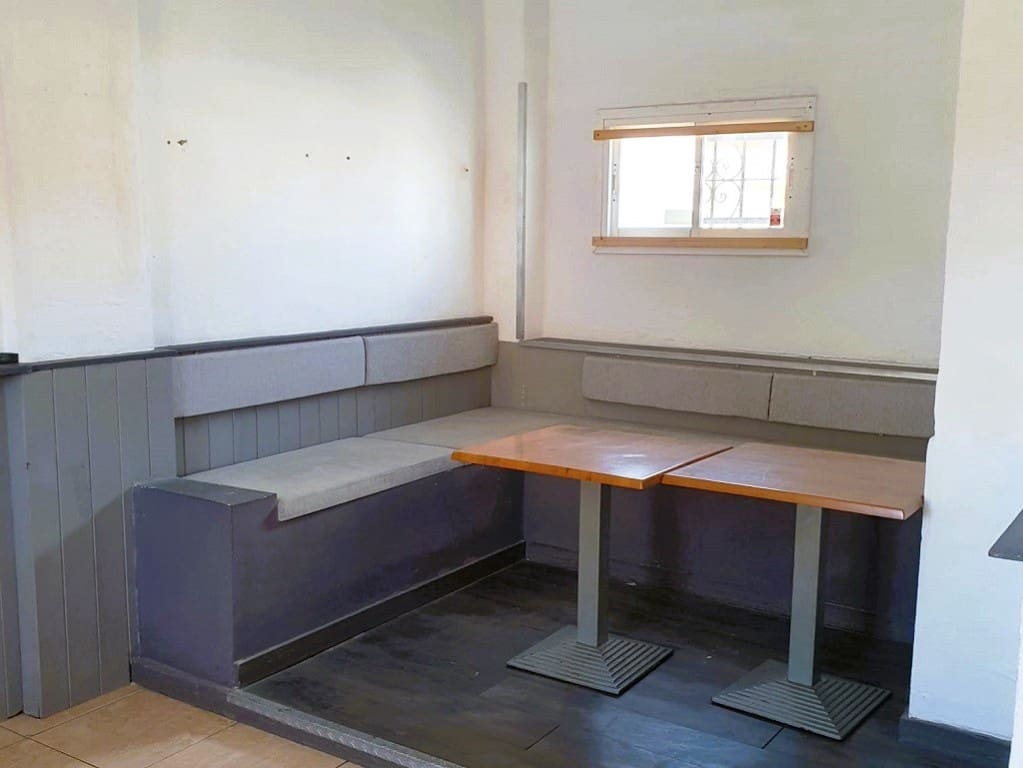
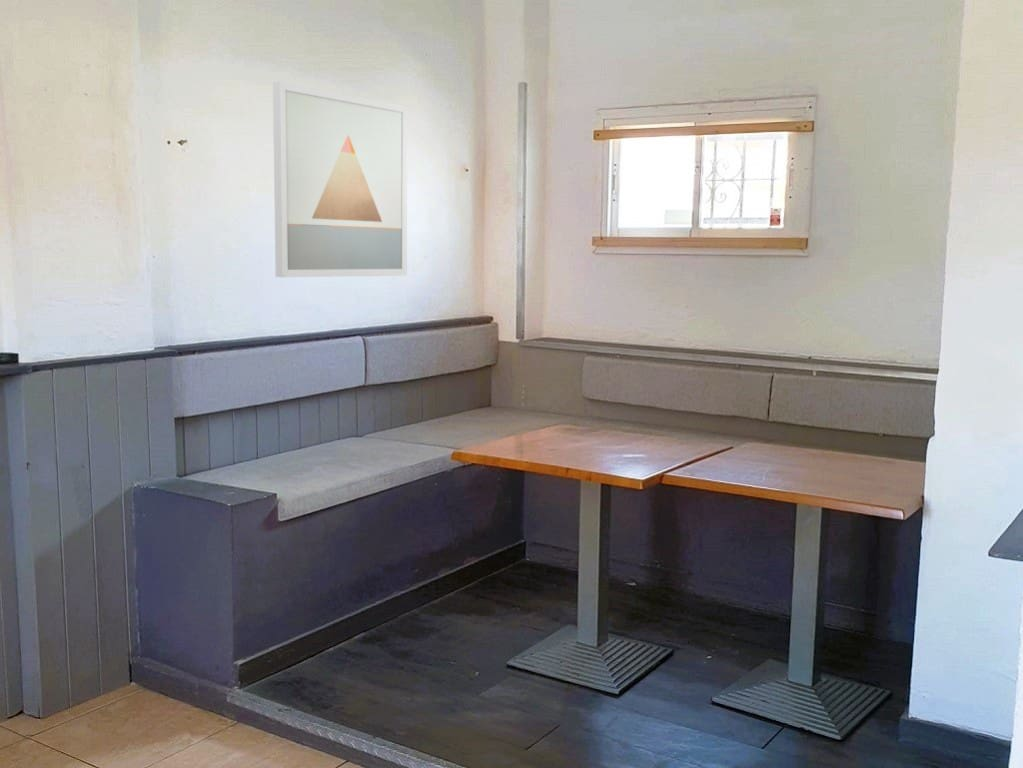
+ wall art (345, 186)
